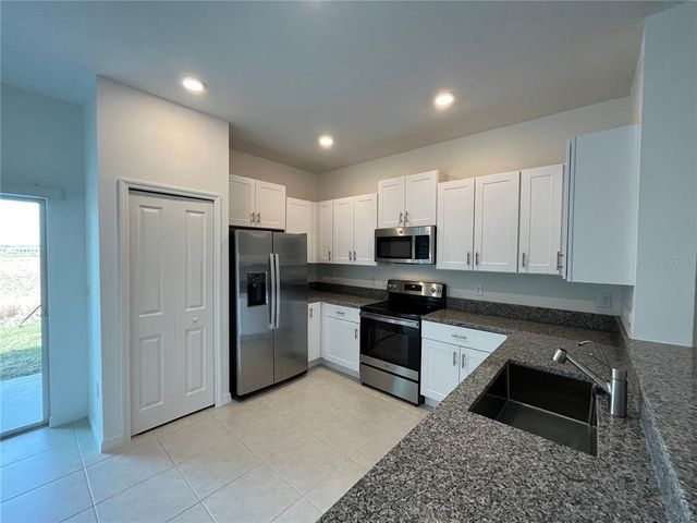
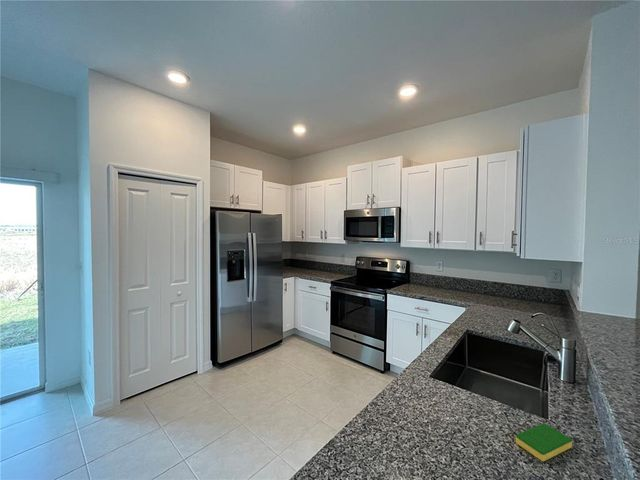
+ dish sponge (543, 440)
